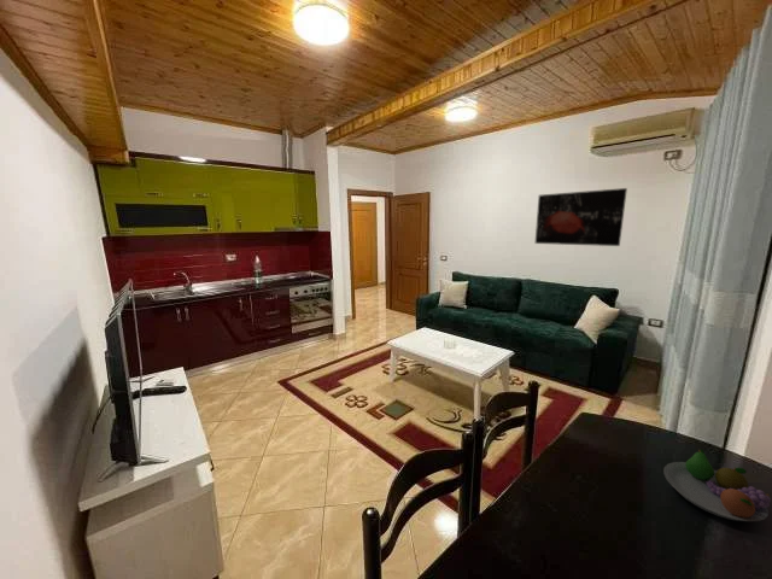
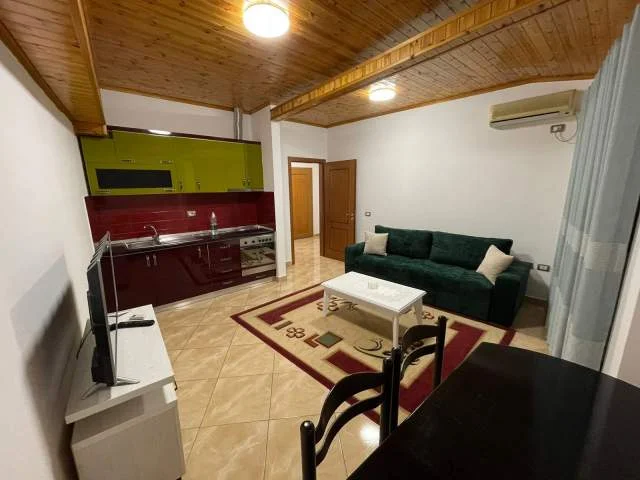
- fruit bowl (713, 480)
- wall art (575, 218)
